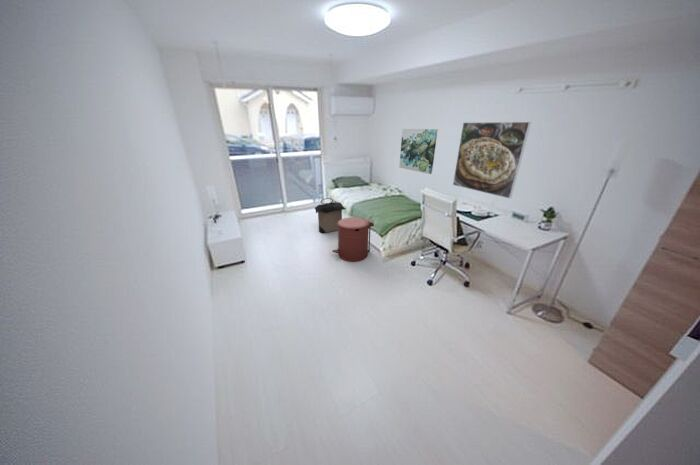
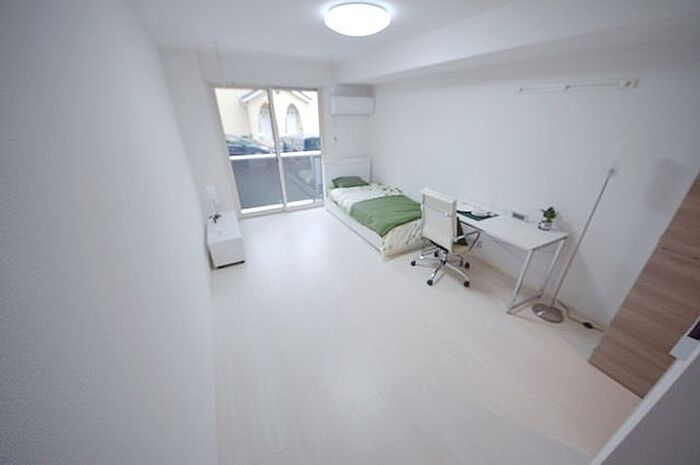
- wall art (416, 150)
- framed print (485, 158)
- trash can (352, 238)
- laundry hamper (330, 213)
